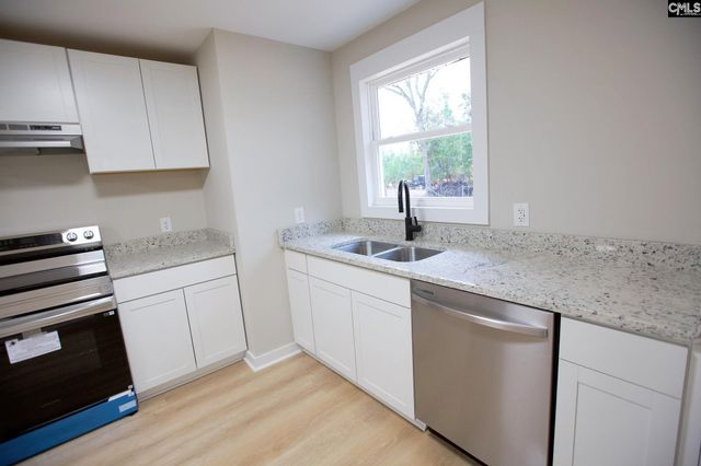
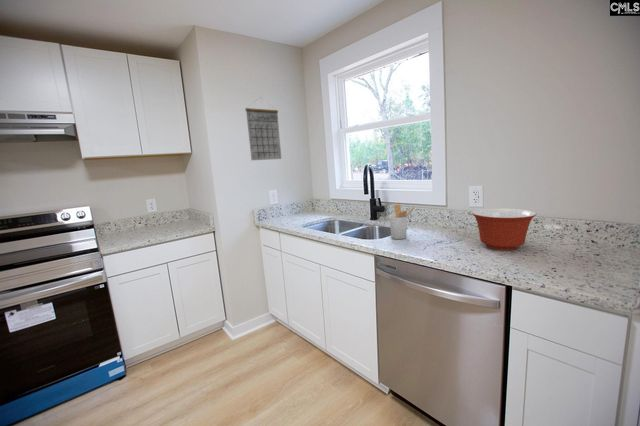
+ utensil holder (403, 221)
+ mixing bowl (501, 229)
+ calendar (264, 128)
